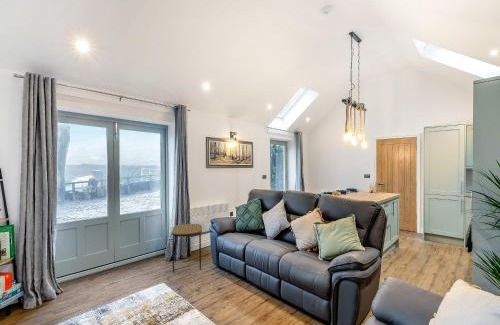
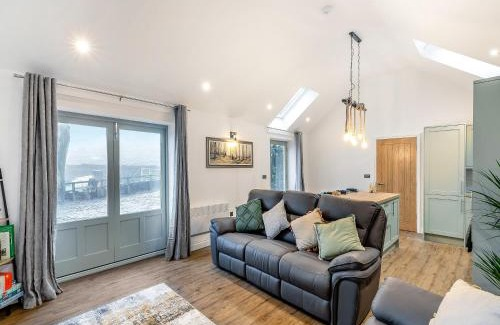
- side table (187, 235)
